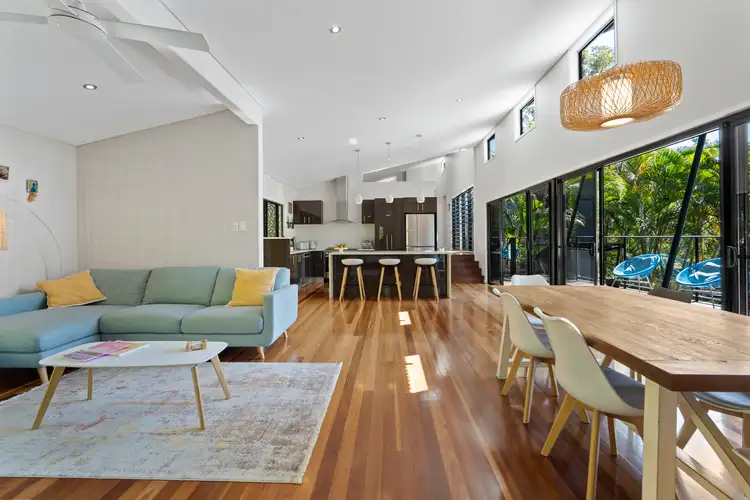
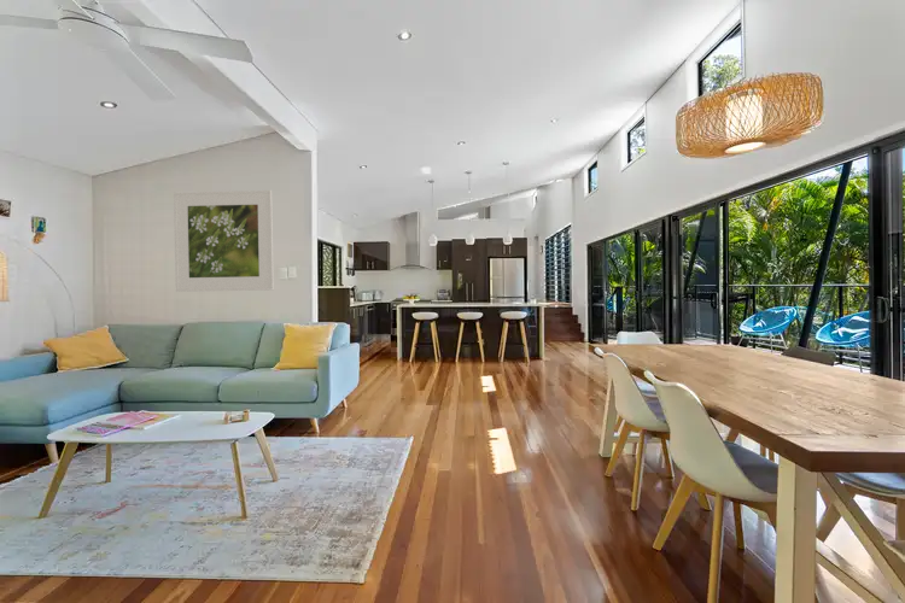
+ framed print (223, 241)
